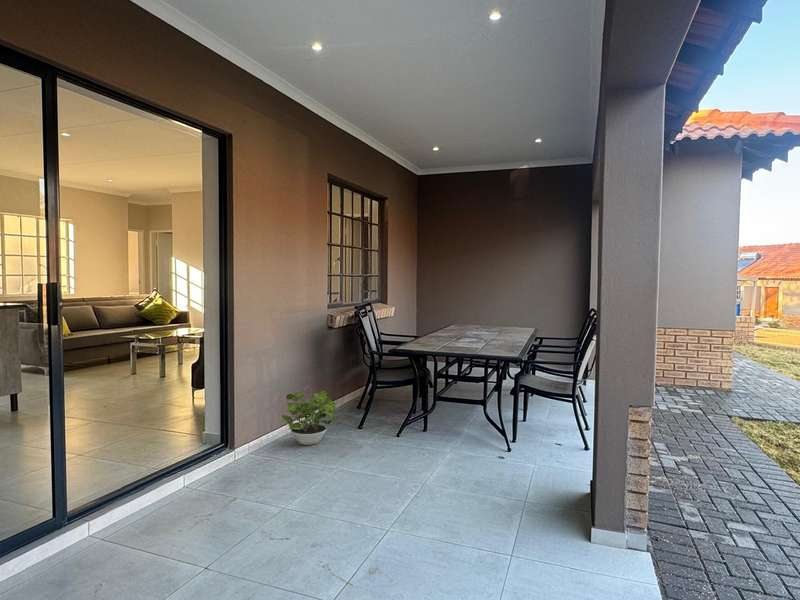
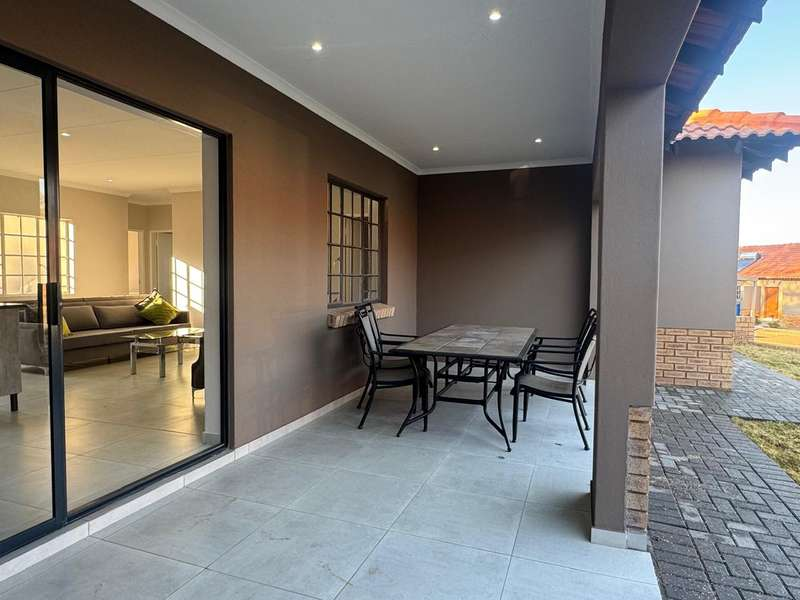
- potted plant (310, 416)
